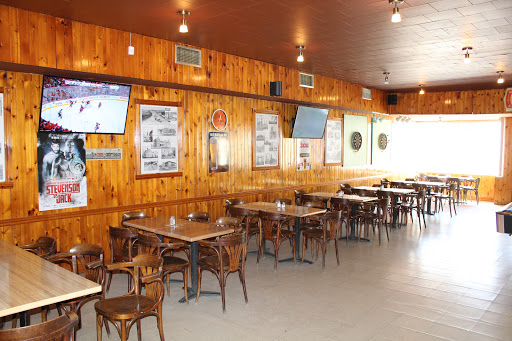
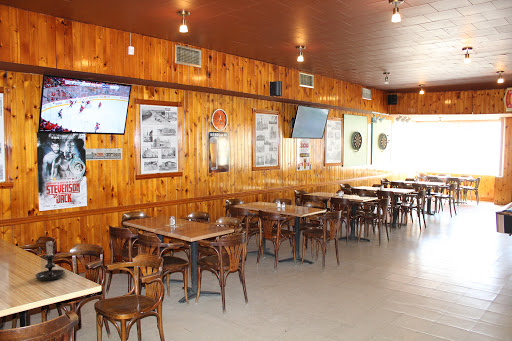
+ candle holder (49, 258)
